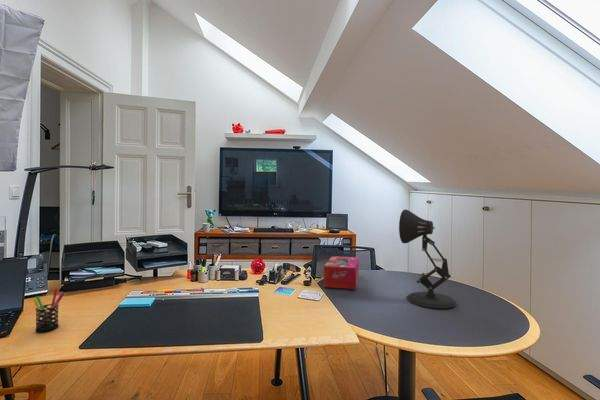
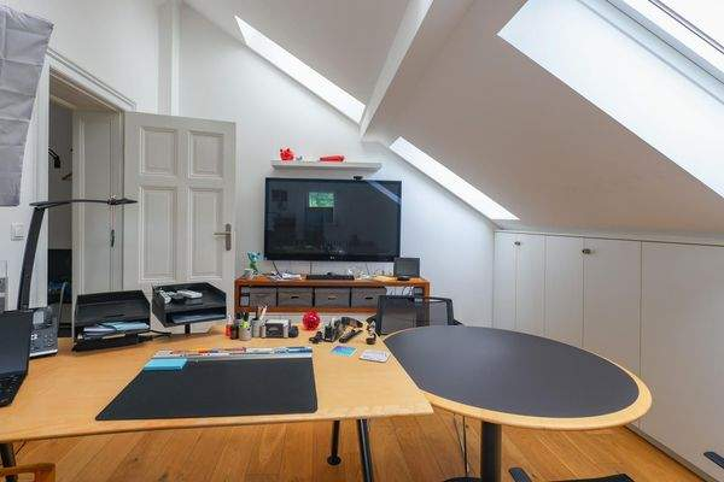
- desk lamp (428, 254)
- tissue box (342, 271)
- pen holder (46, 309)
